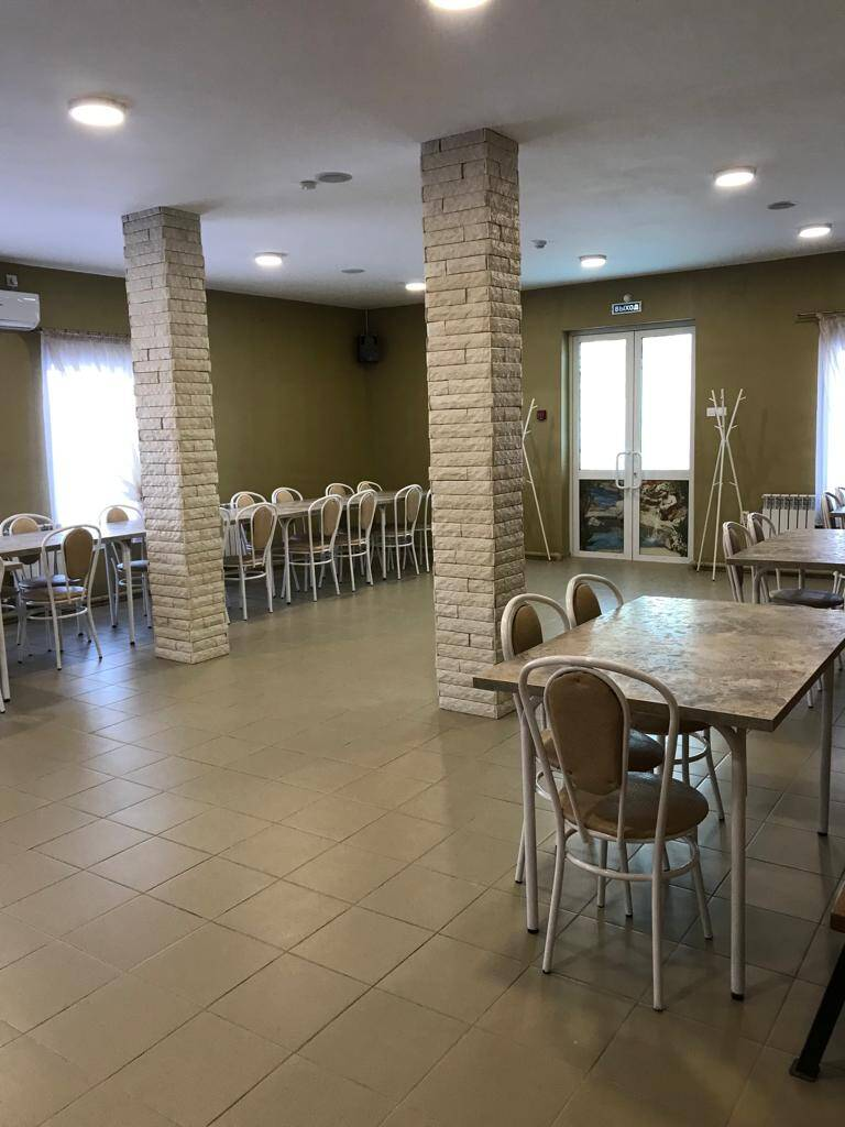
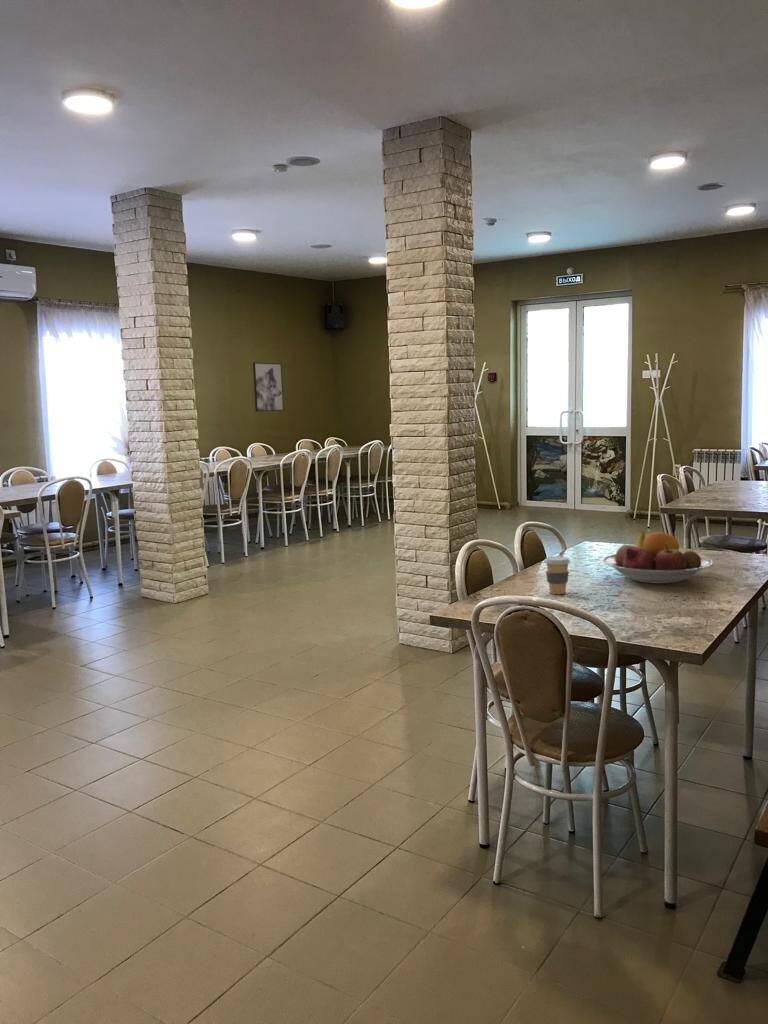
+ fruit bowl (656, 556)
+ wall art (268, 387)
+ coffee cup (557, 575)
